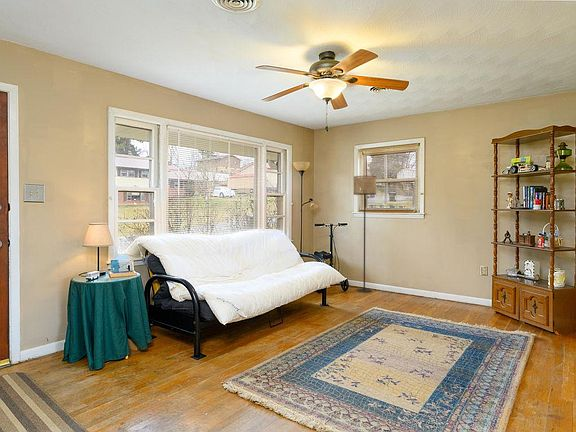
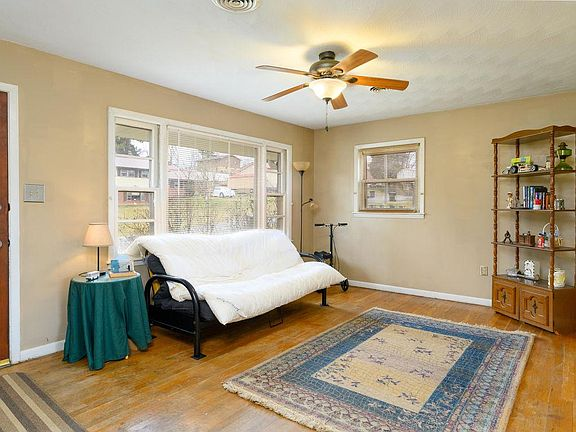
- floor lamp (364, 233)
